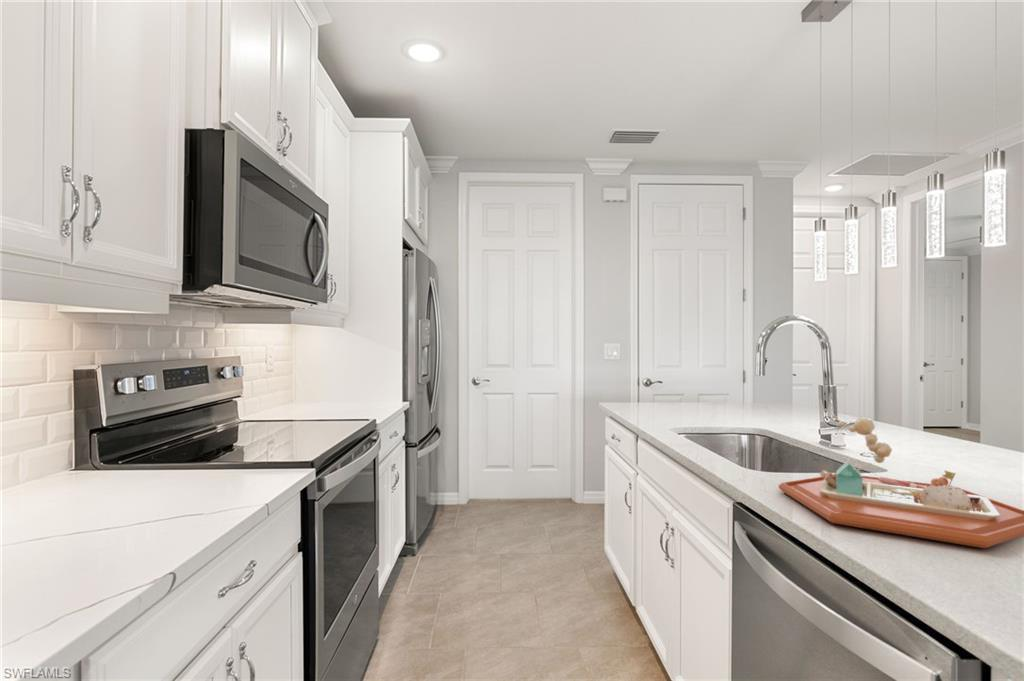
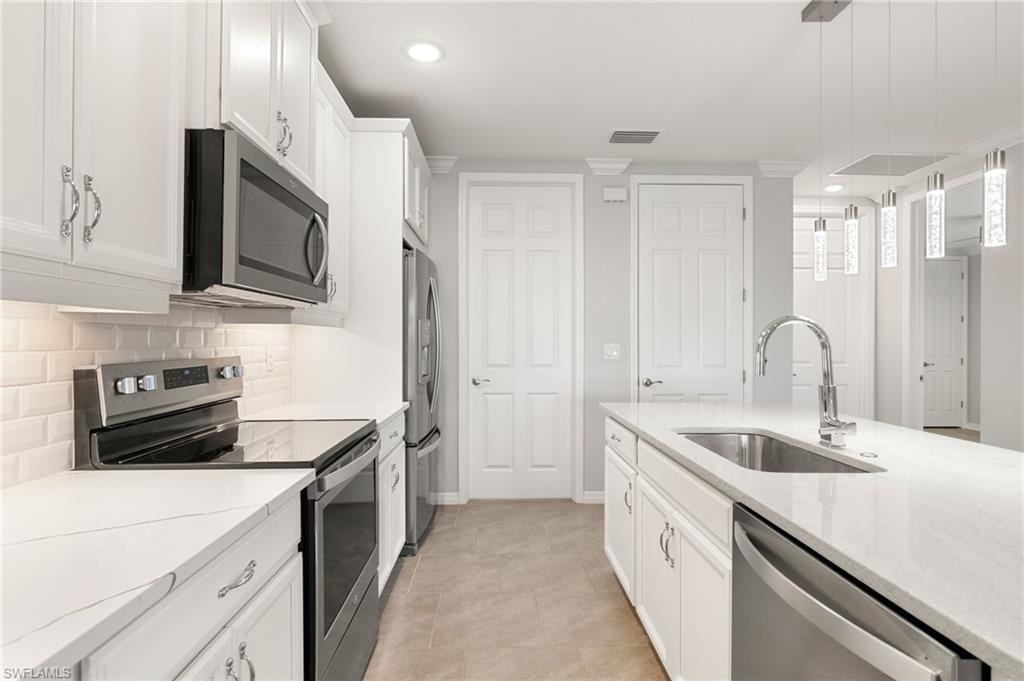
- food tray (889, 454)
